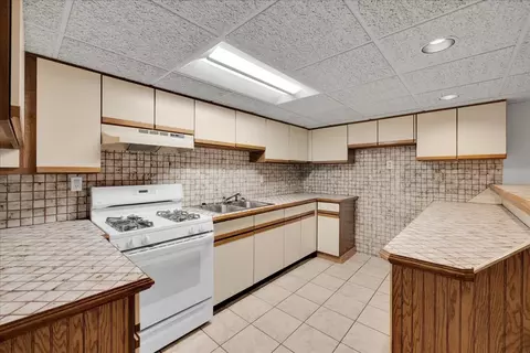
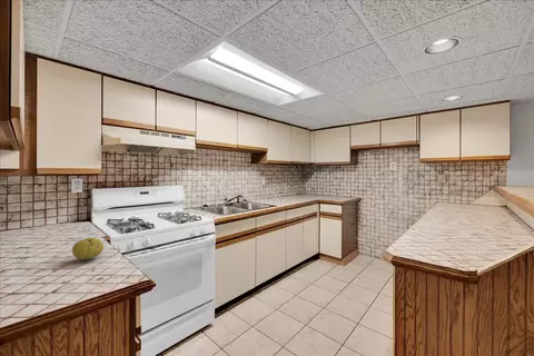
+ fruit (88, 248)
